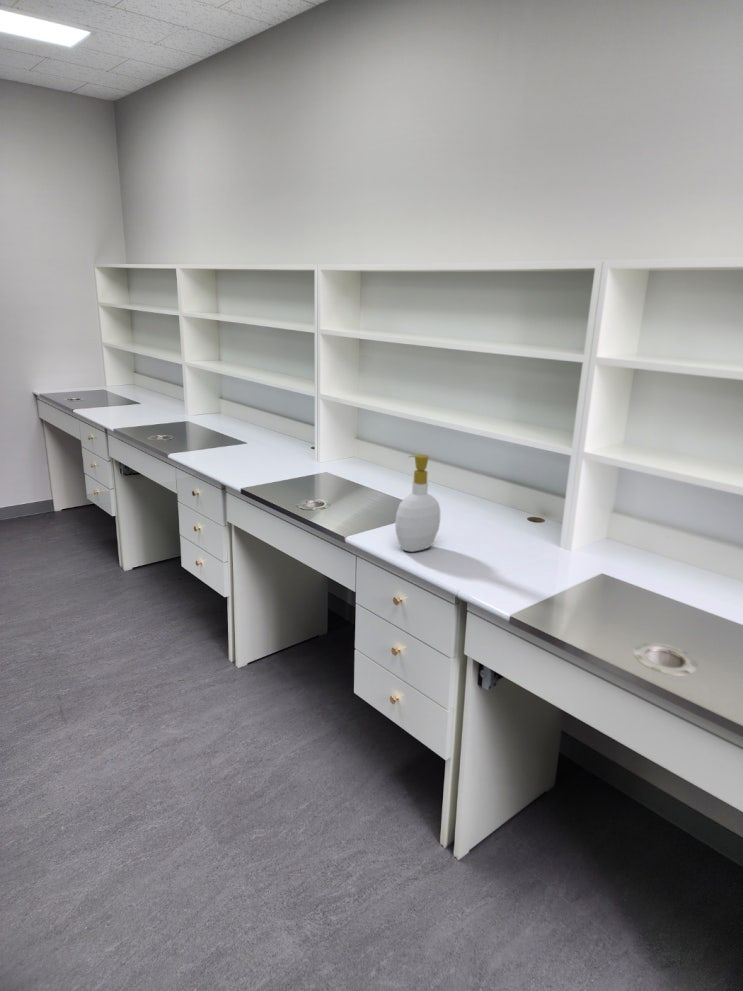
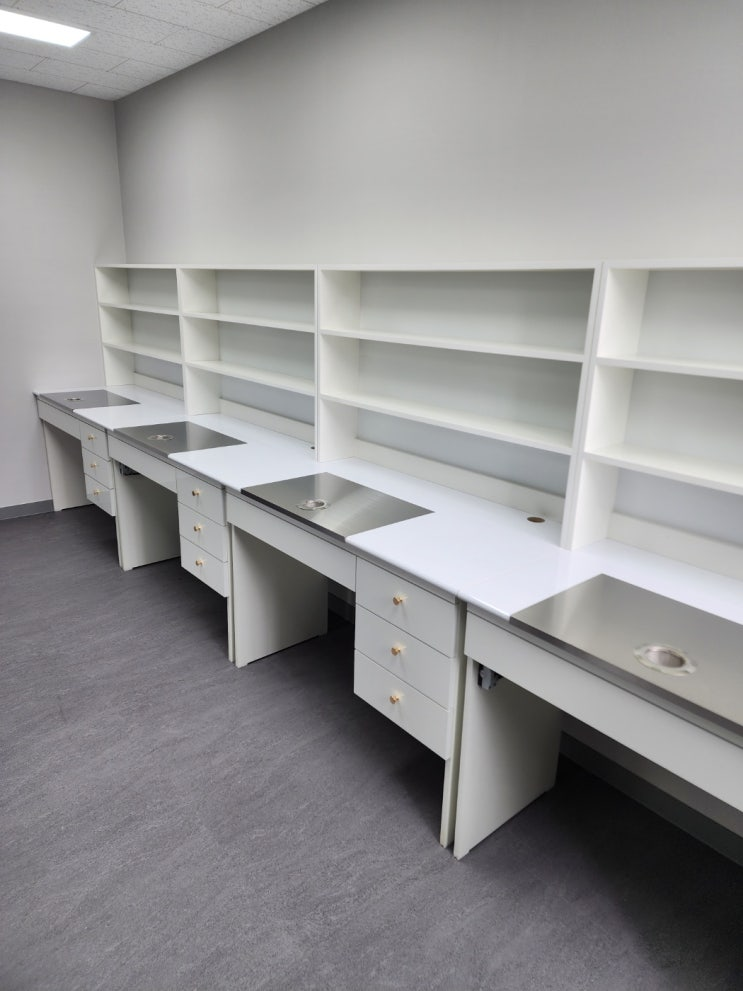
- soap bottle (417, 502)
